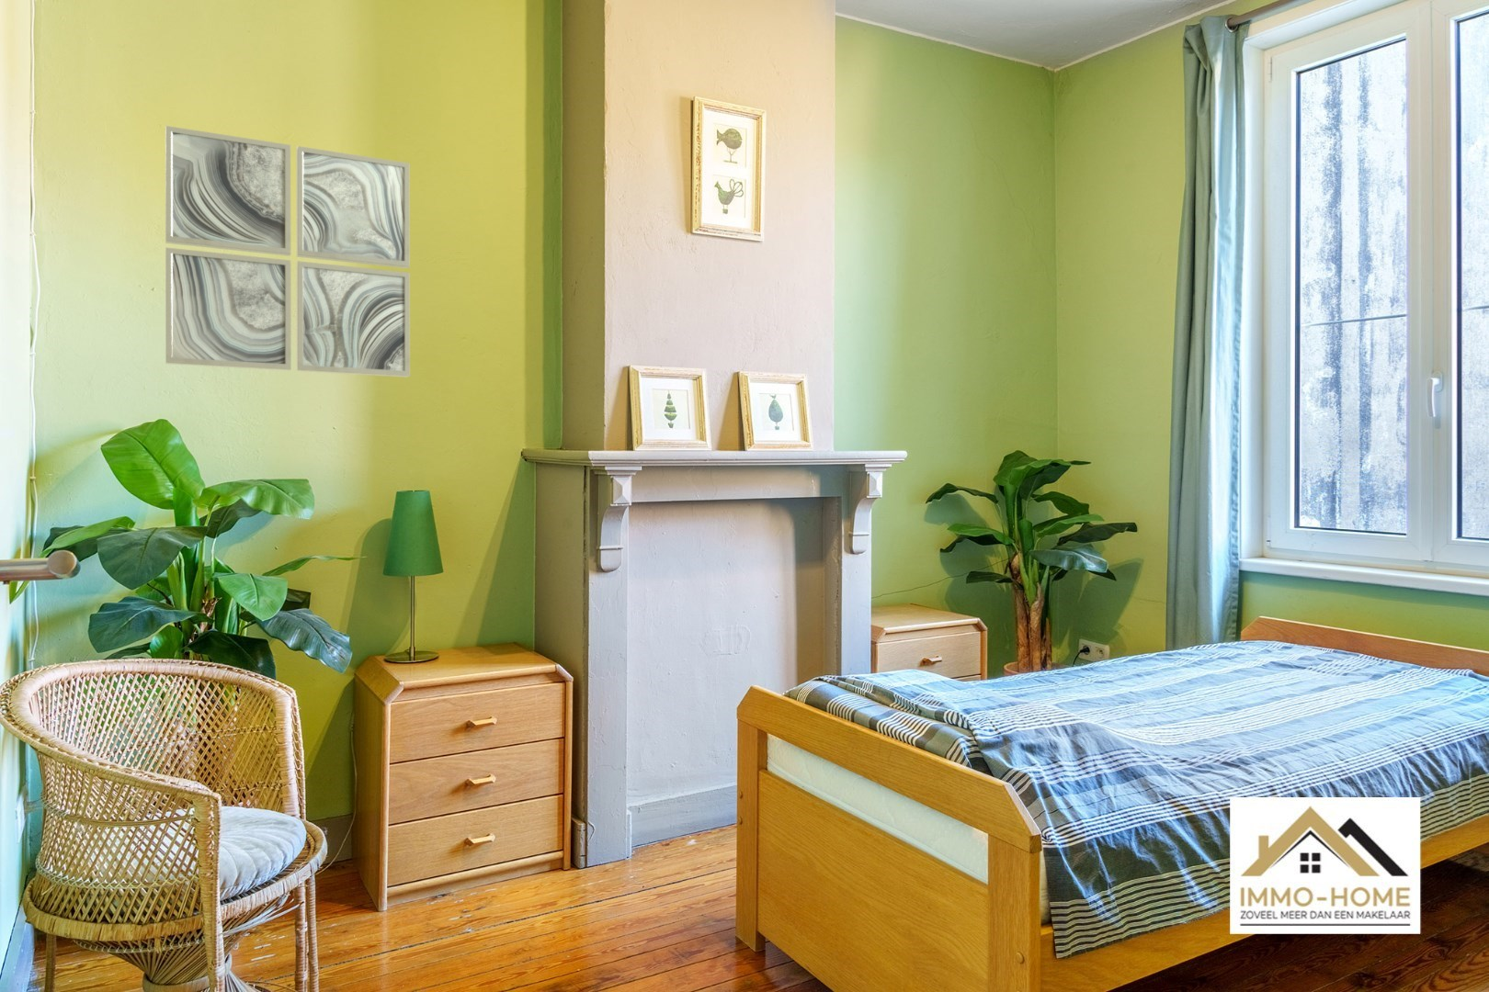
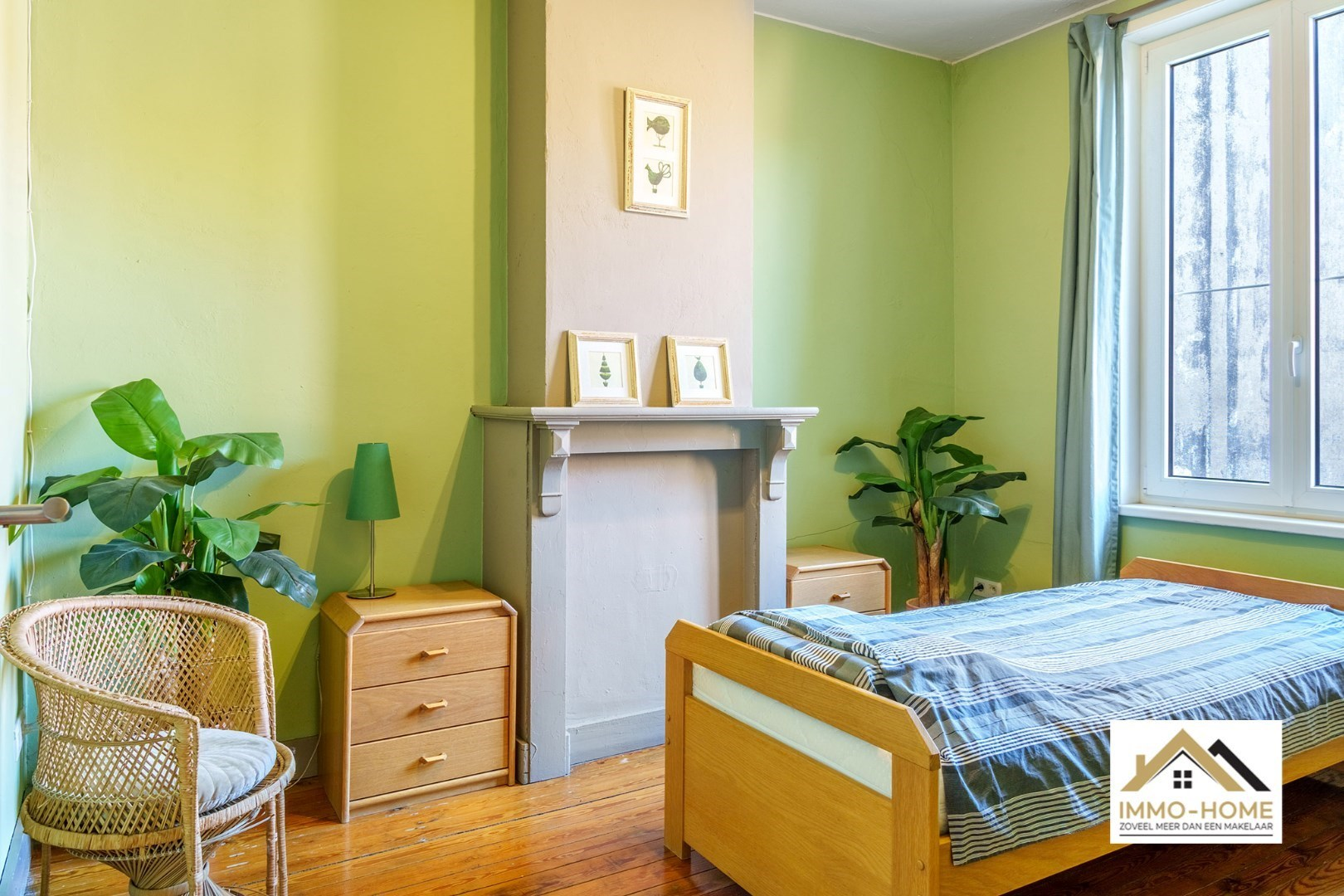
- wall art (289, 260)
